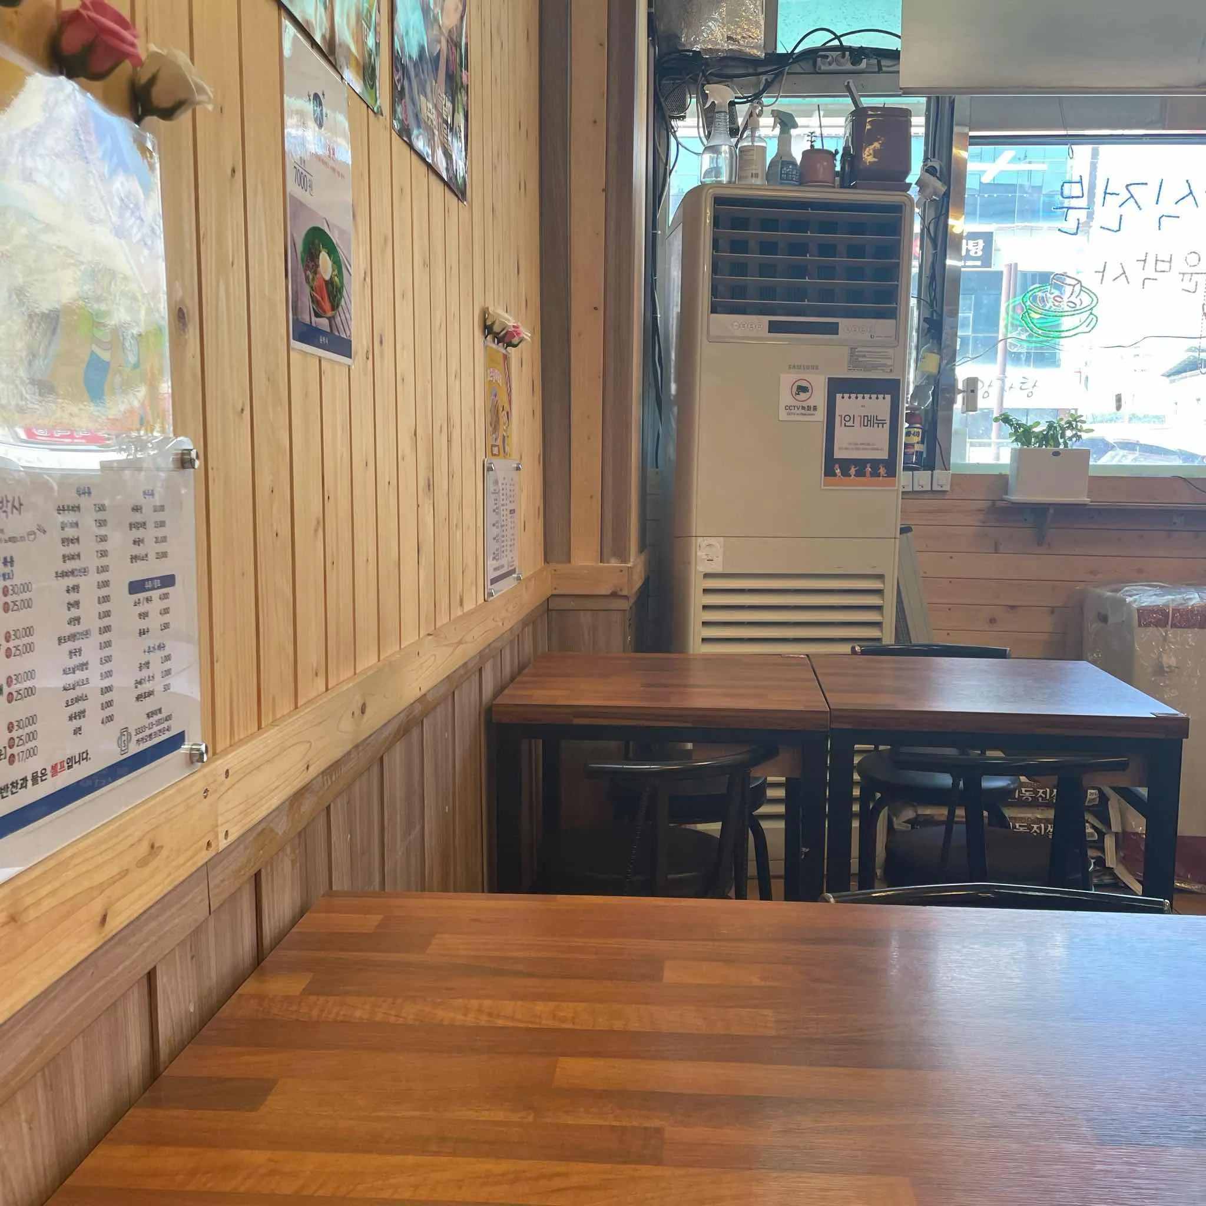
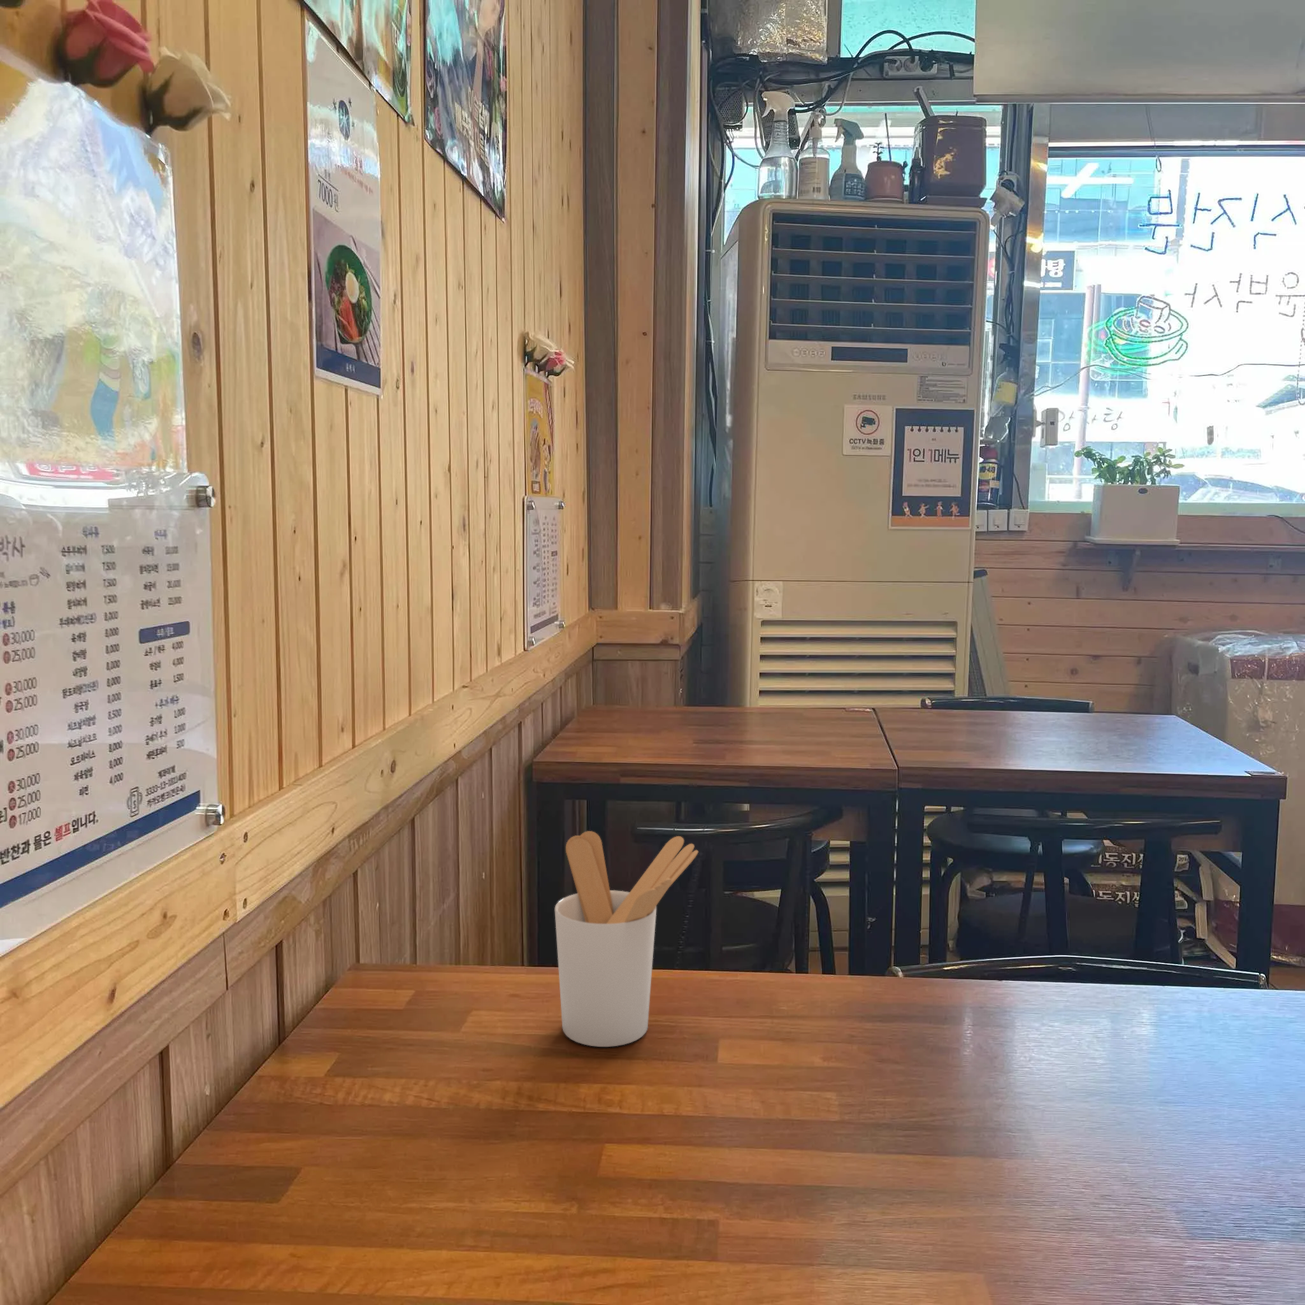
+ utensil holder (629, 933)
